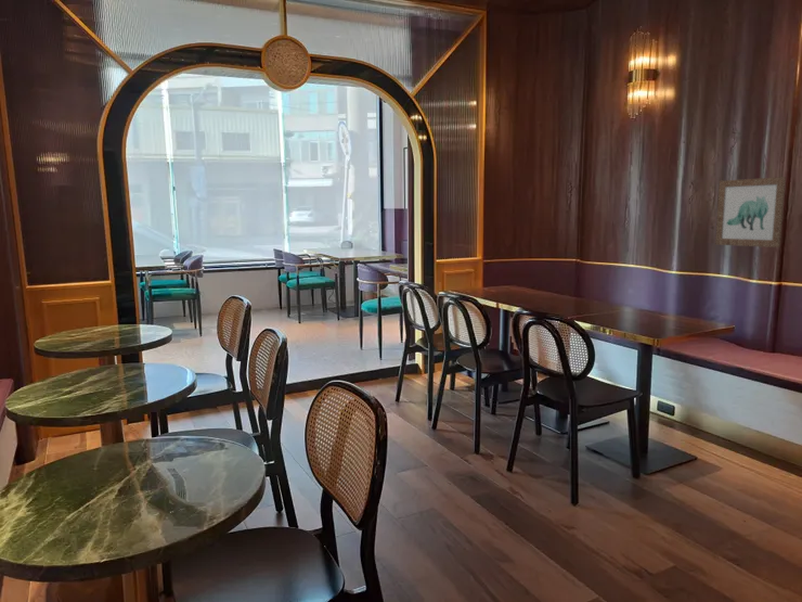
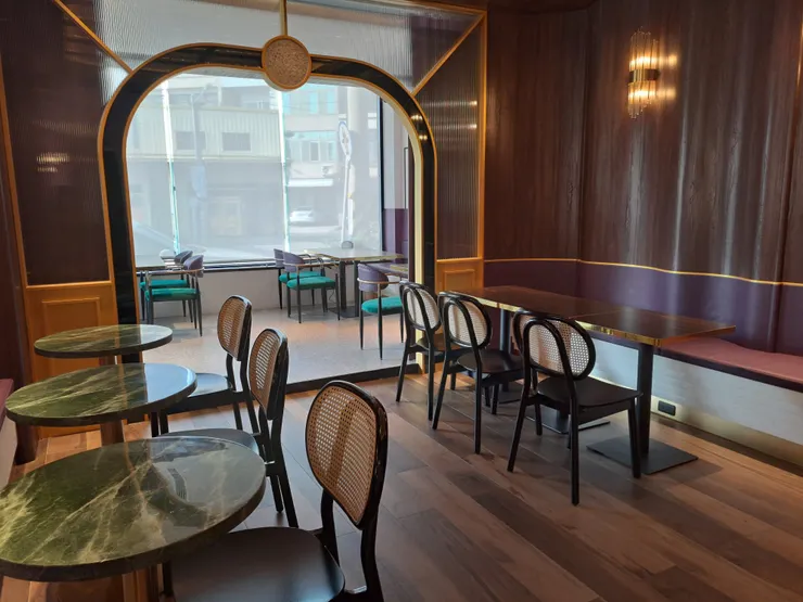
- wall art (748, 213)
